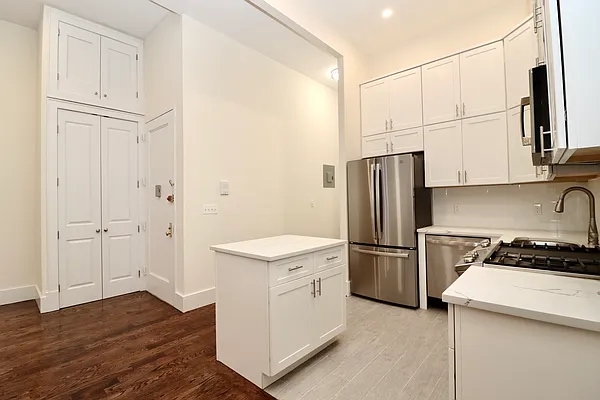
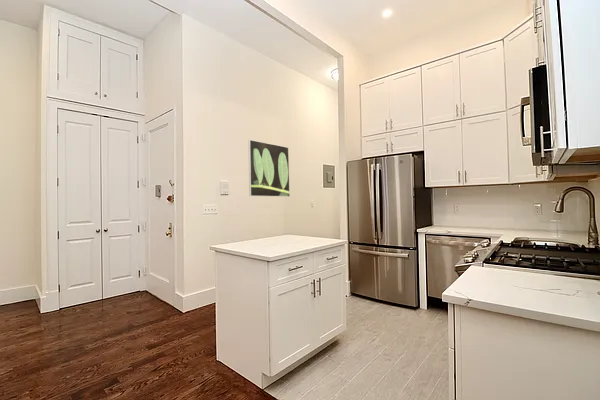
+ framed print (270, 170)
